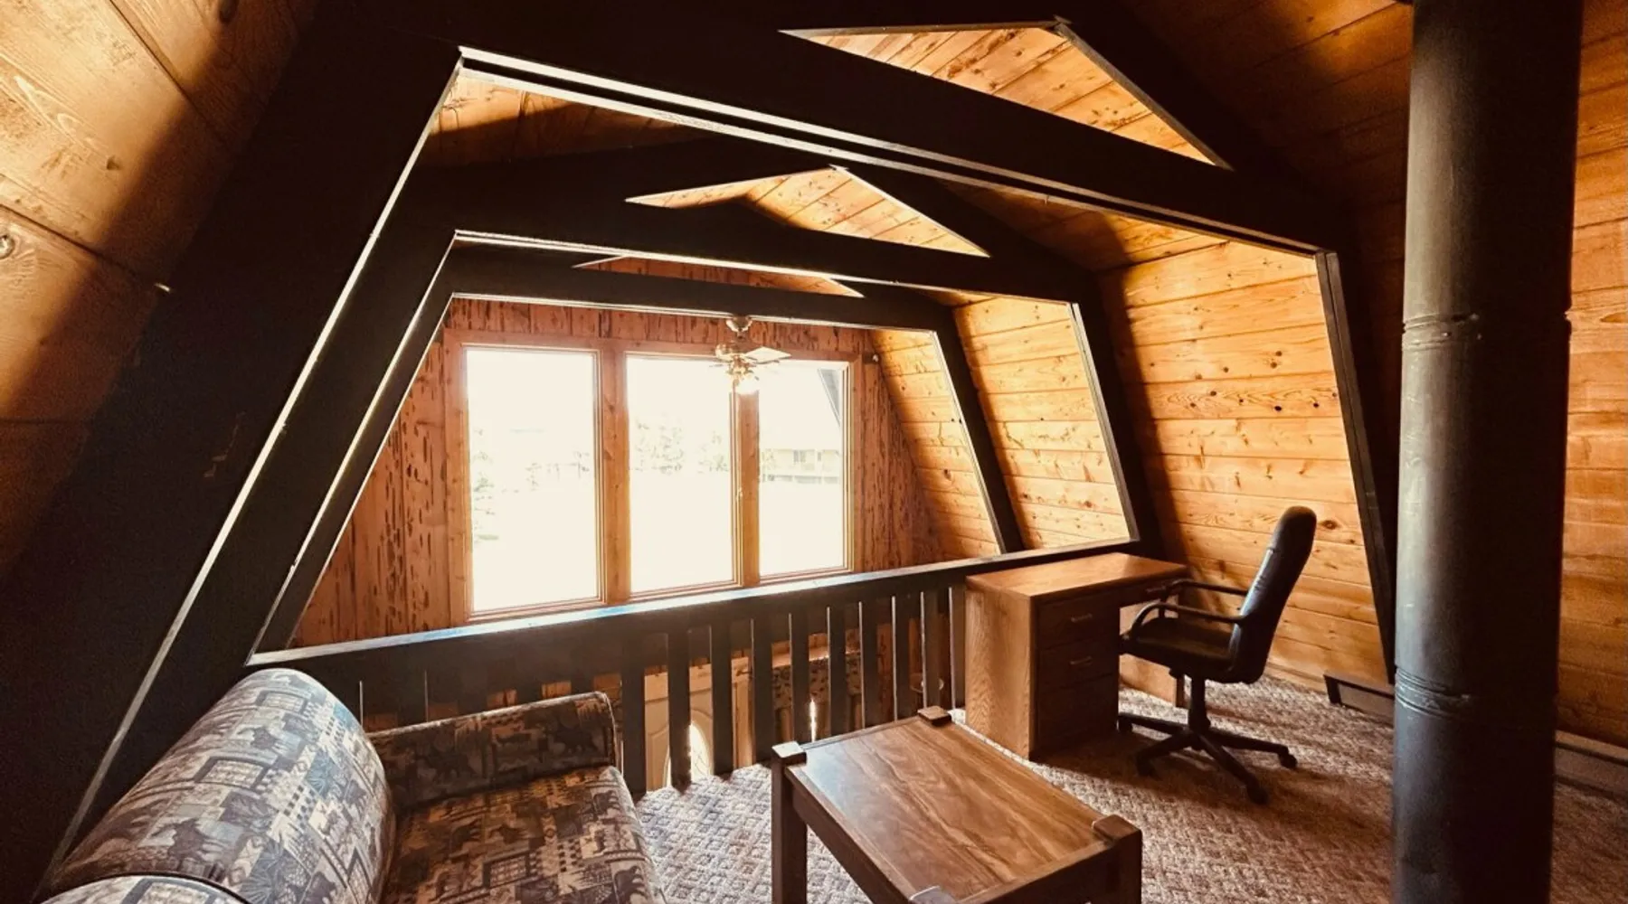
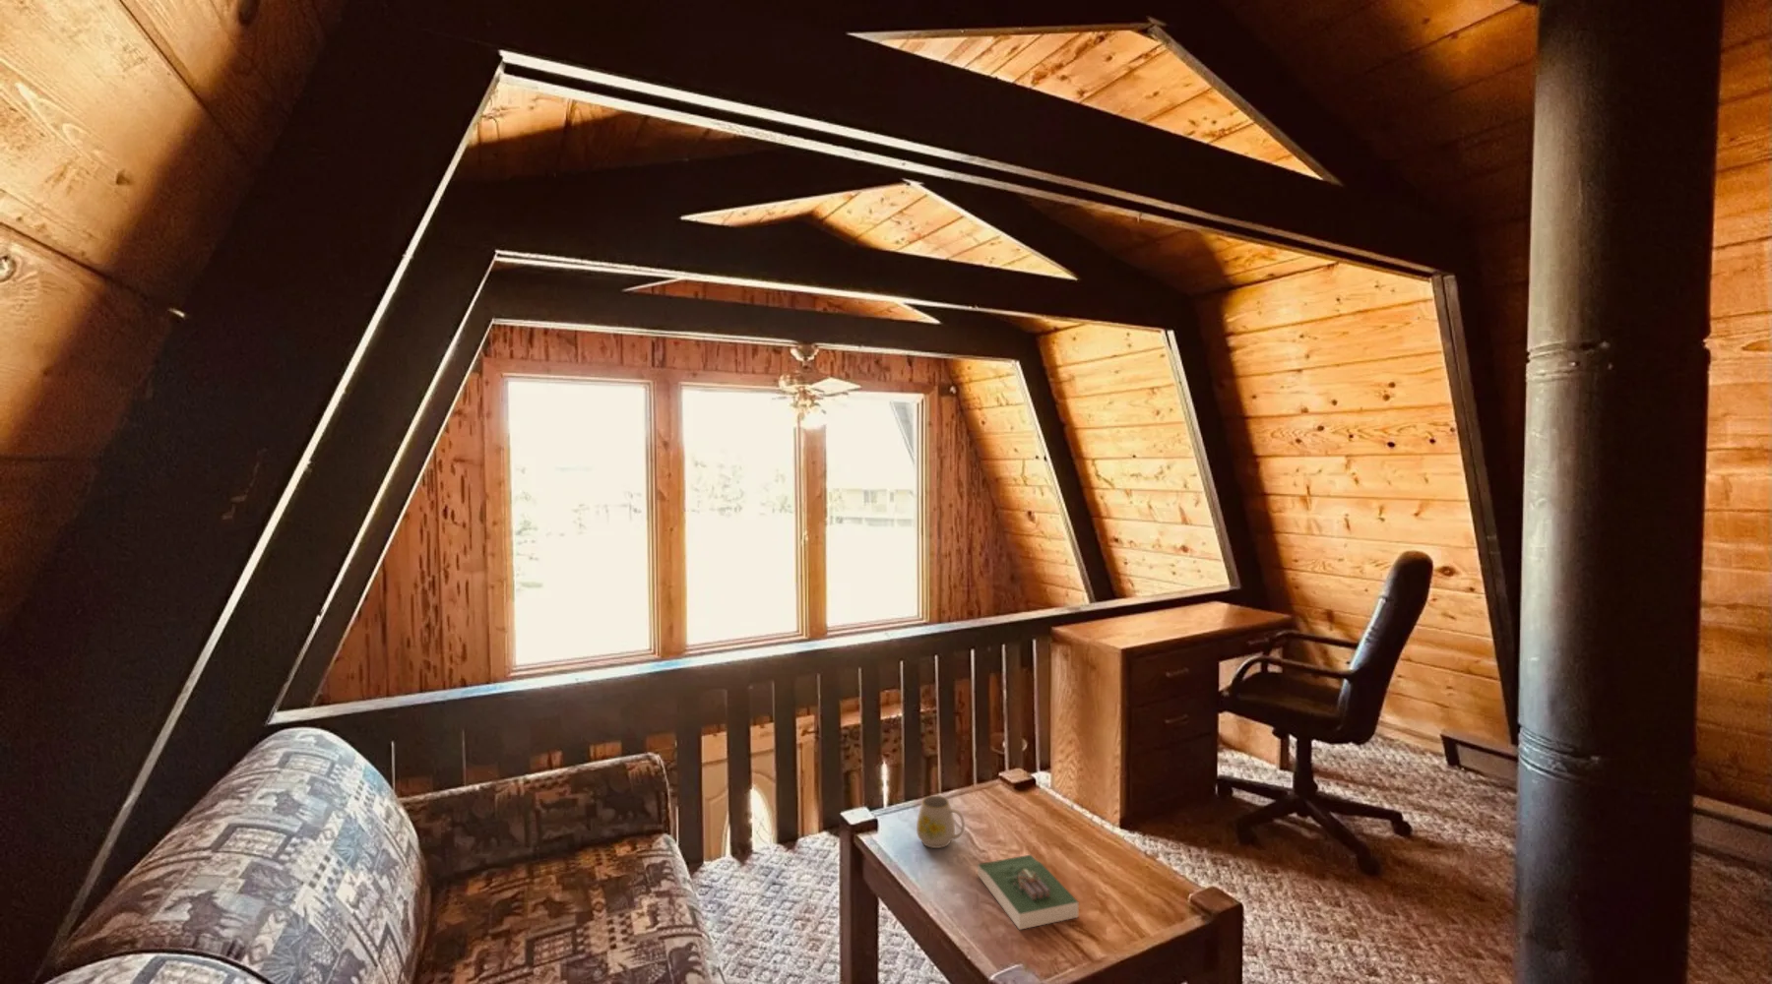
+ mug (941, 822)
+ book (1025, 882)
